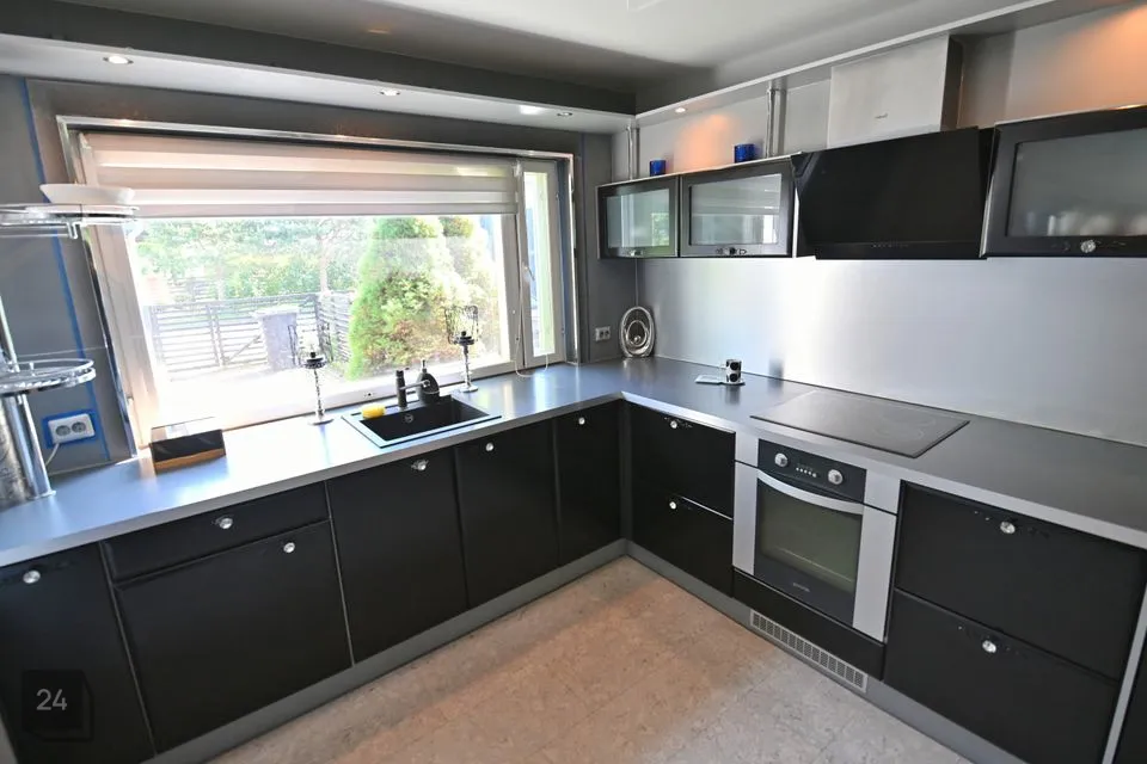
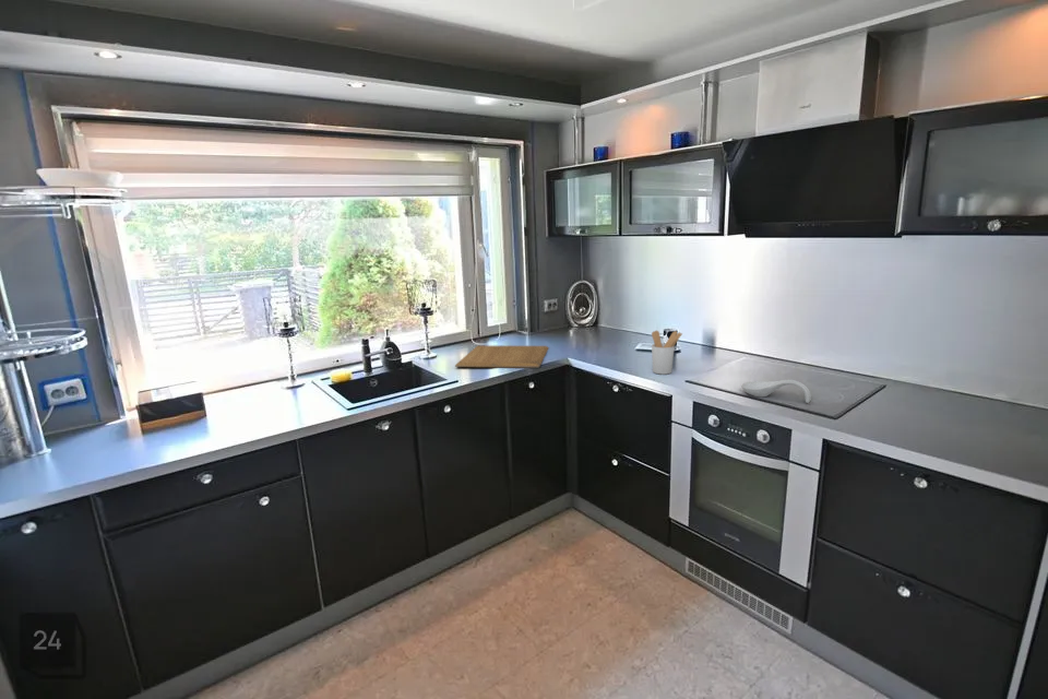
+ chopping board (504, 355)
+ spoon rest (775, 388)
+ utensil holder (667, 351)
